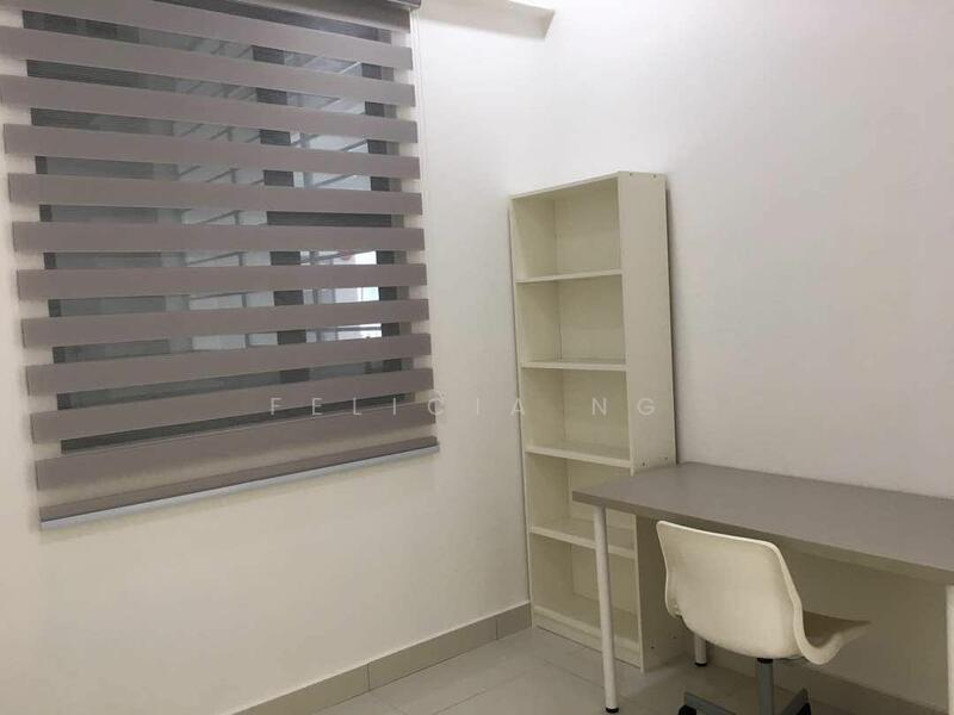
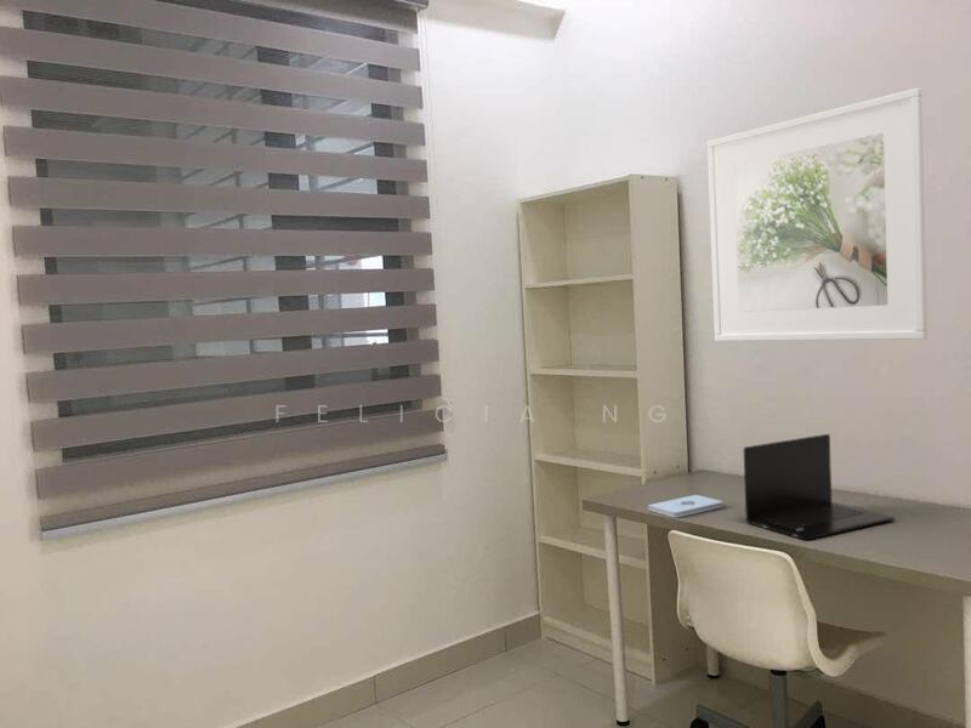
+ laptop (818, 483)
+ notepad (686, 505)
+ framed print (805, 229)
